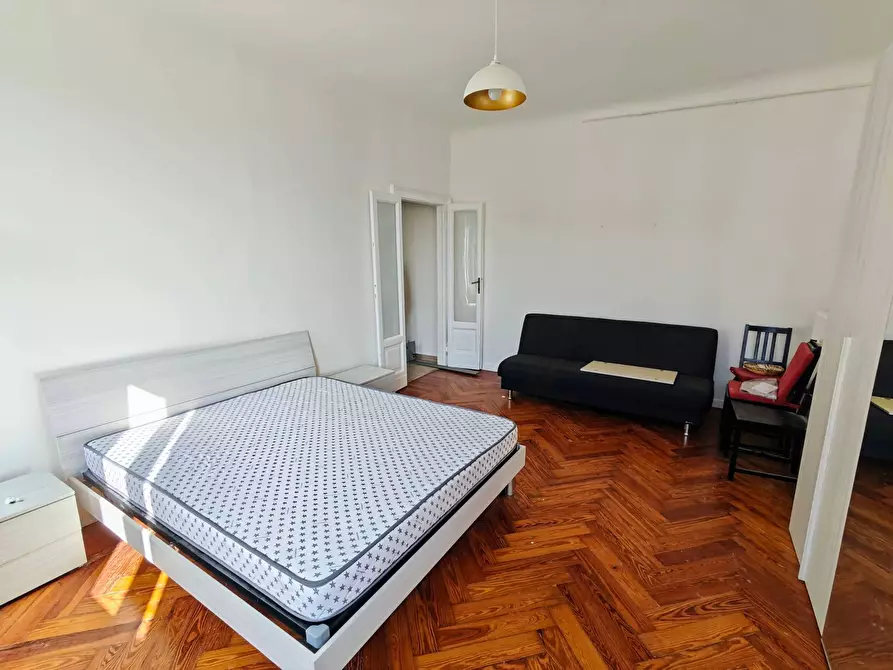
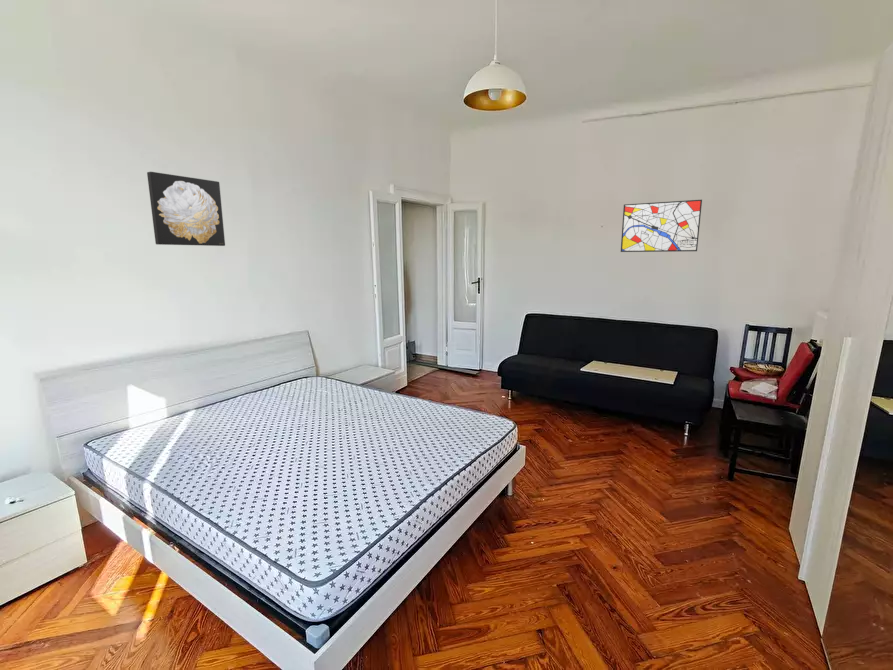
+ wall art (659, 227)
+ wall art (188, 211)
